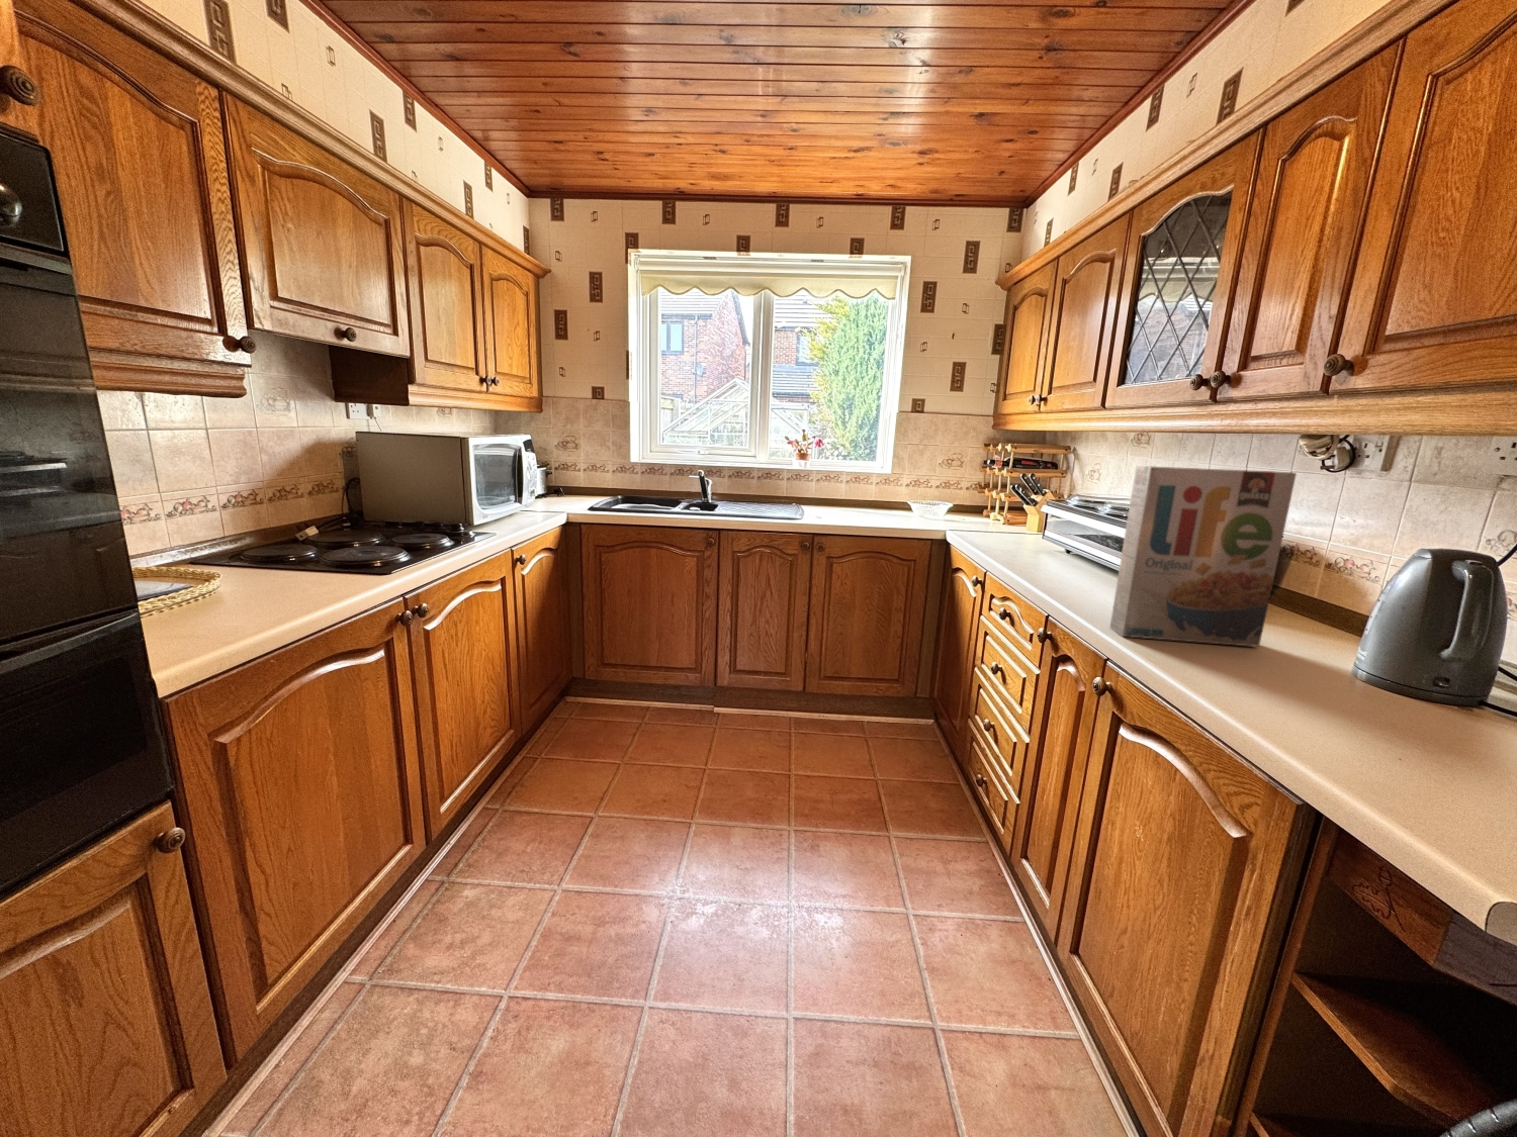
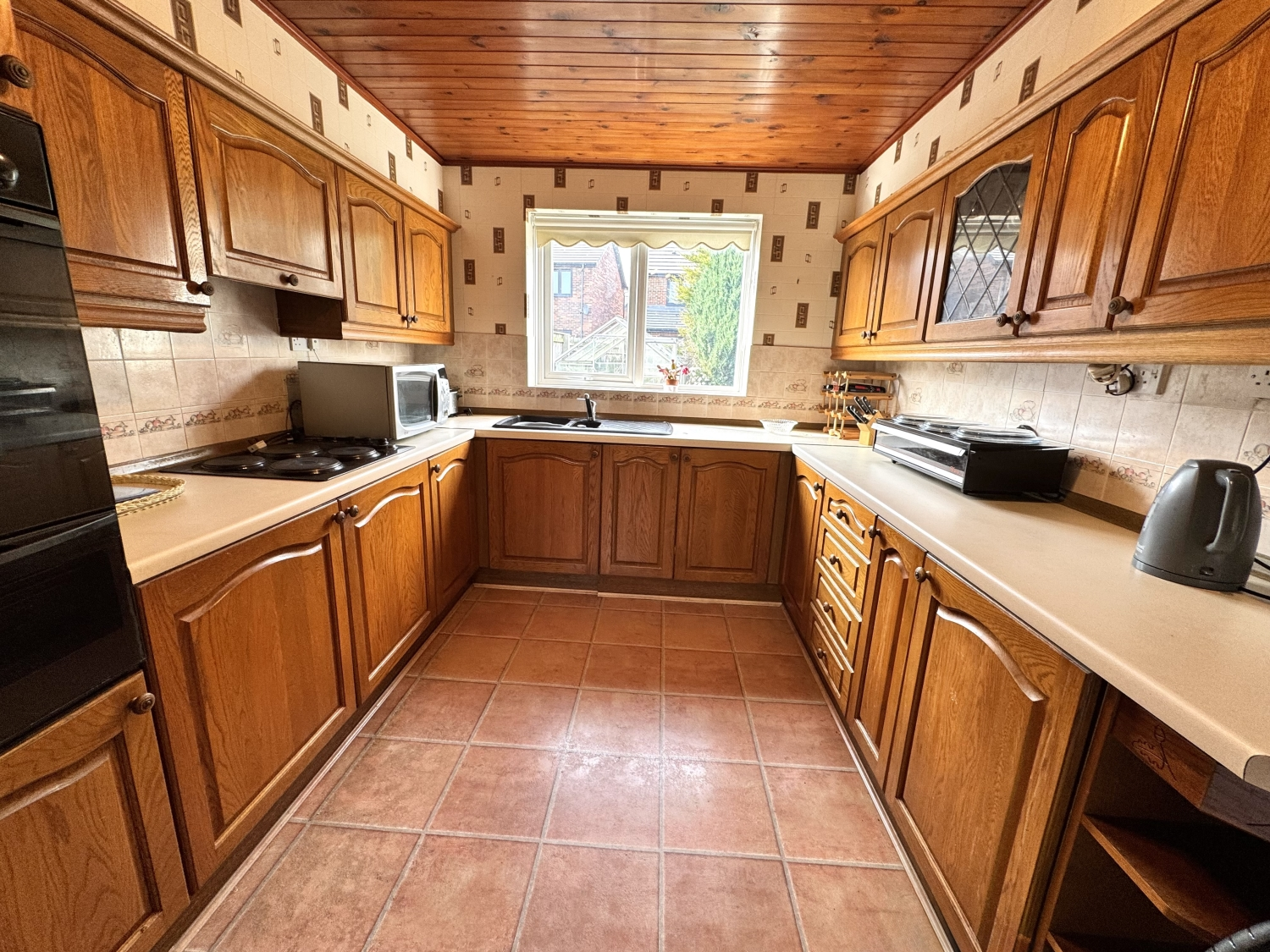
- cereal box (1197, 555)
